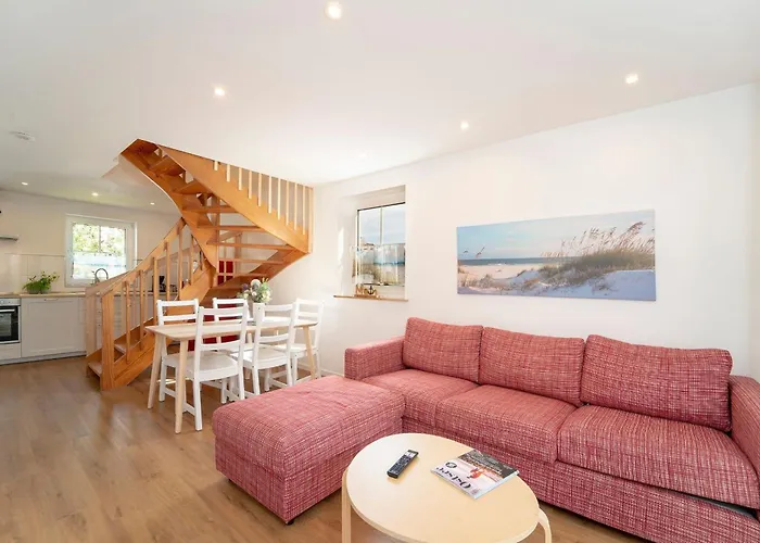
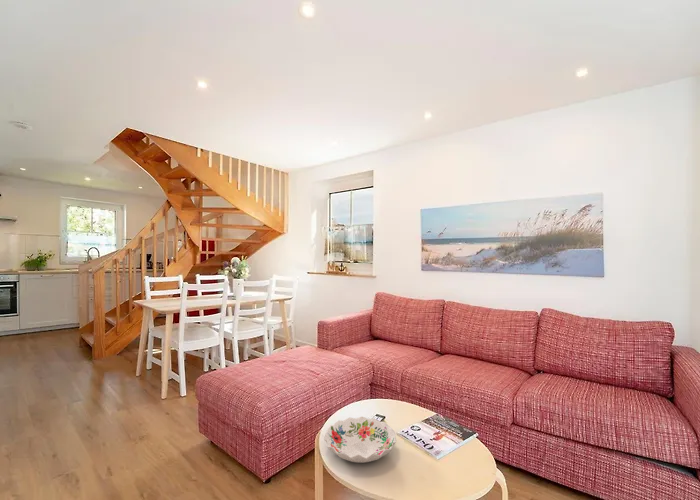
+ decorative bowl (360, 442)
